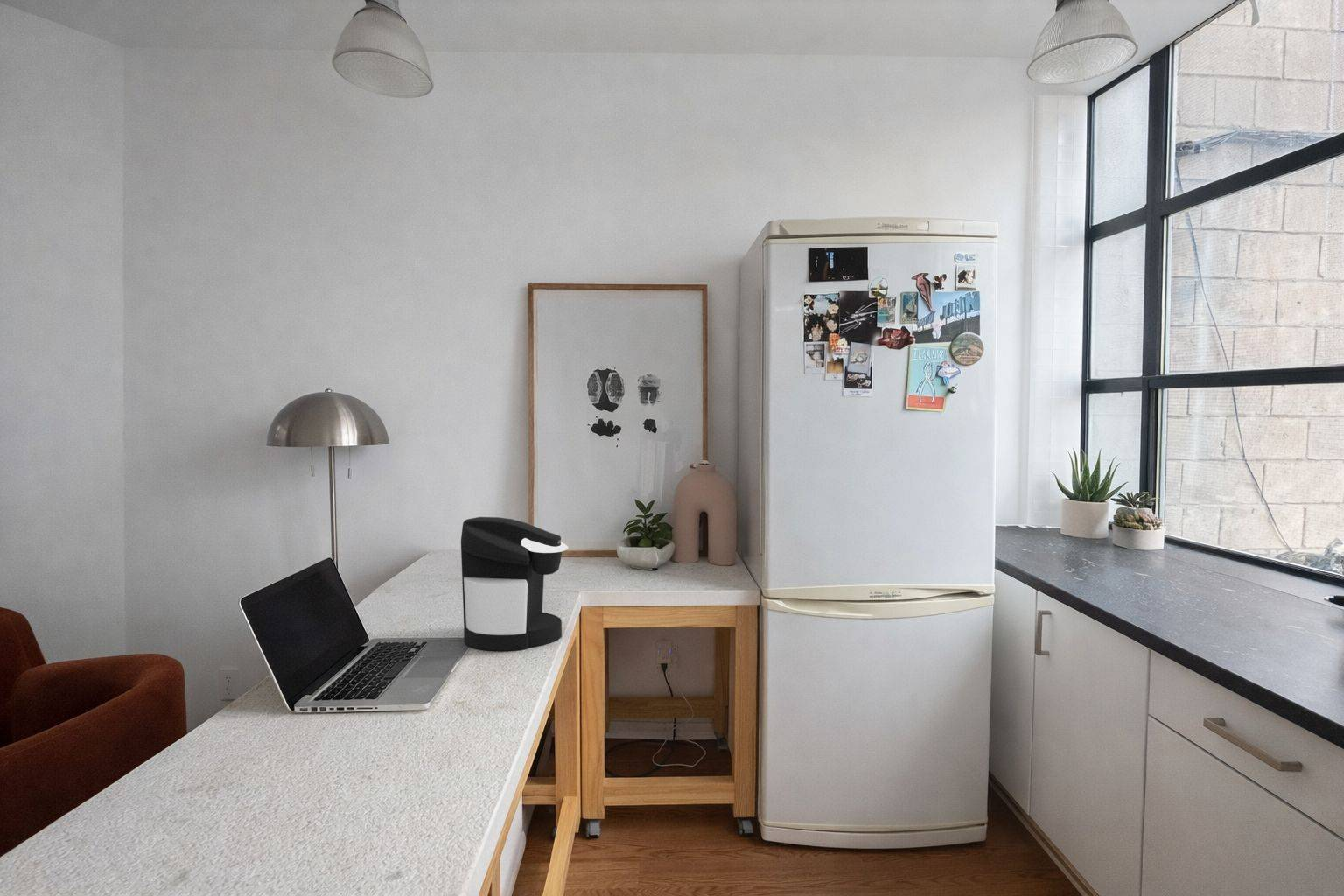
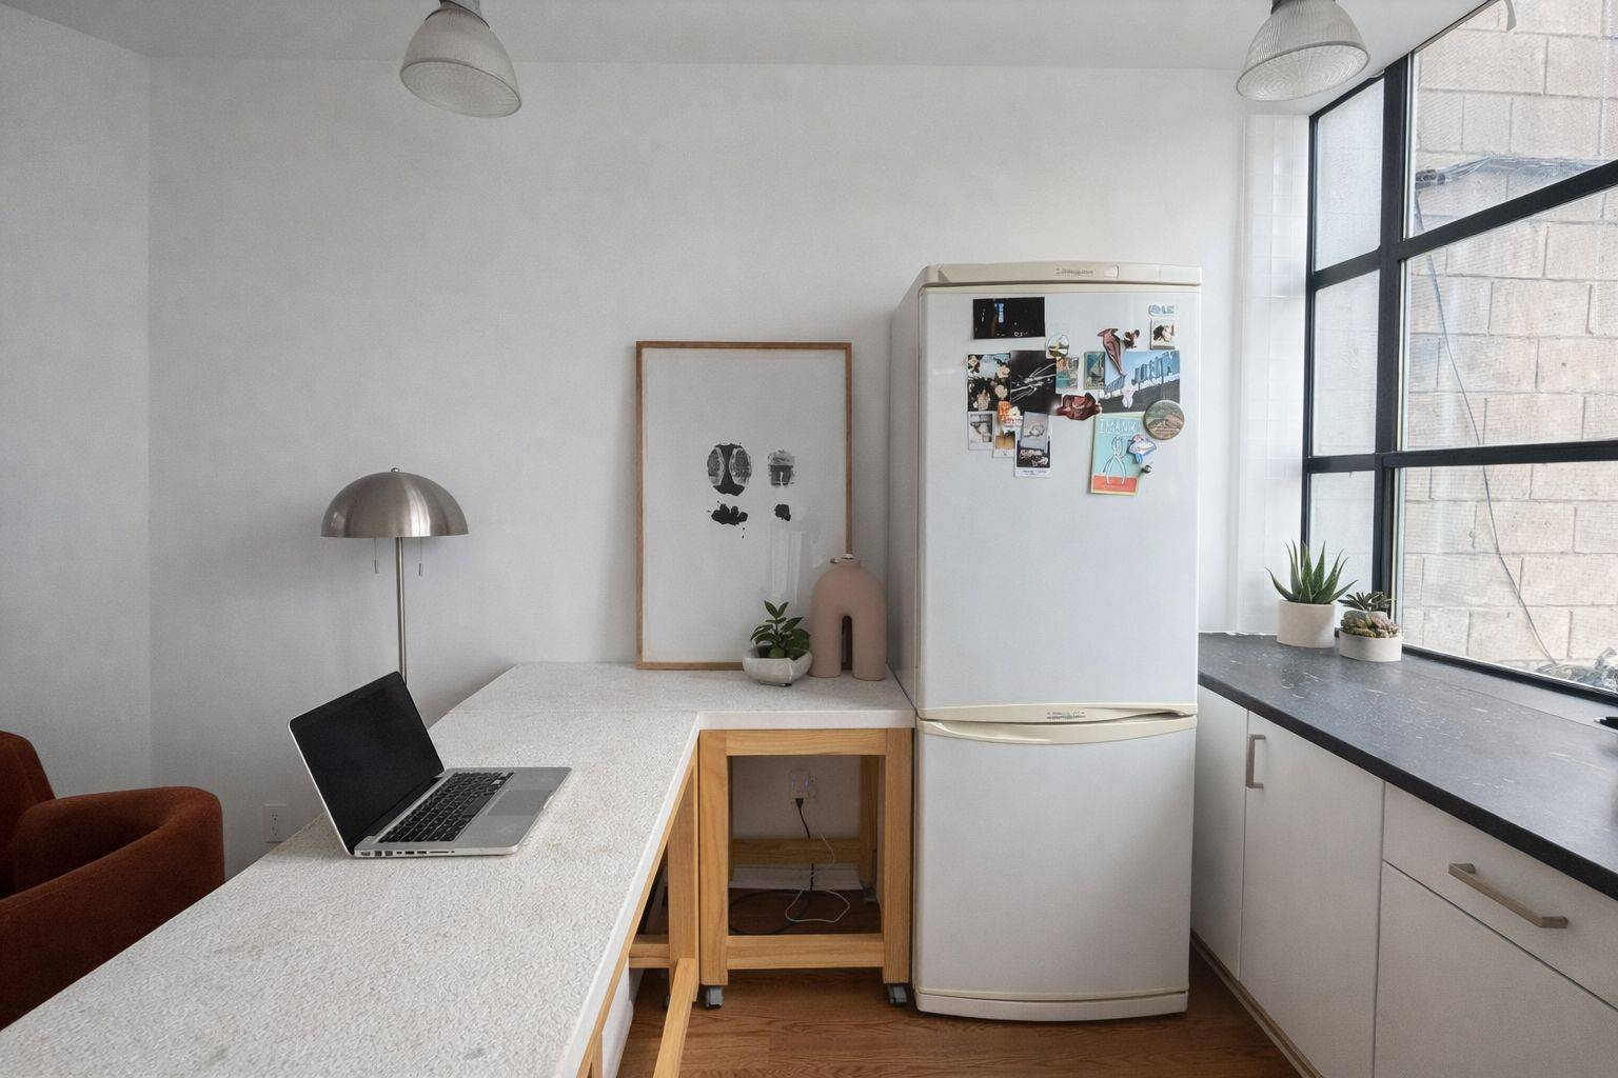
- coffee maker (515, 577)
